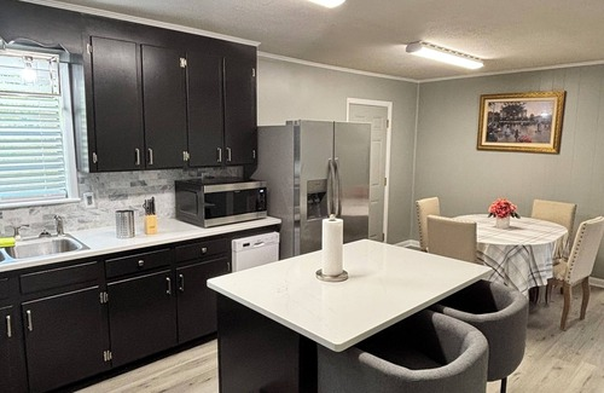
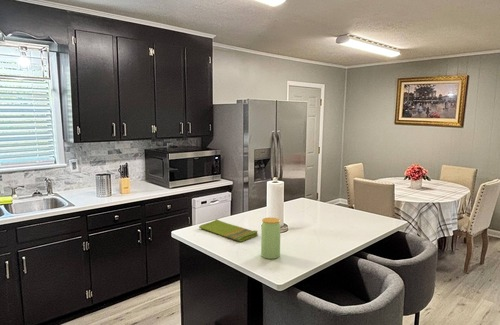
+ dish towel (227, 229)
+ jar (270, 237)
